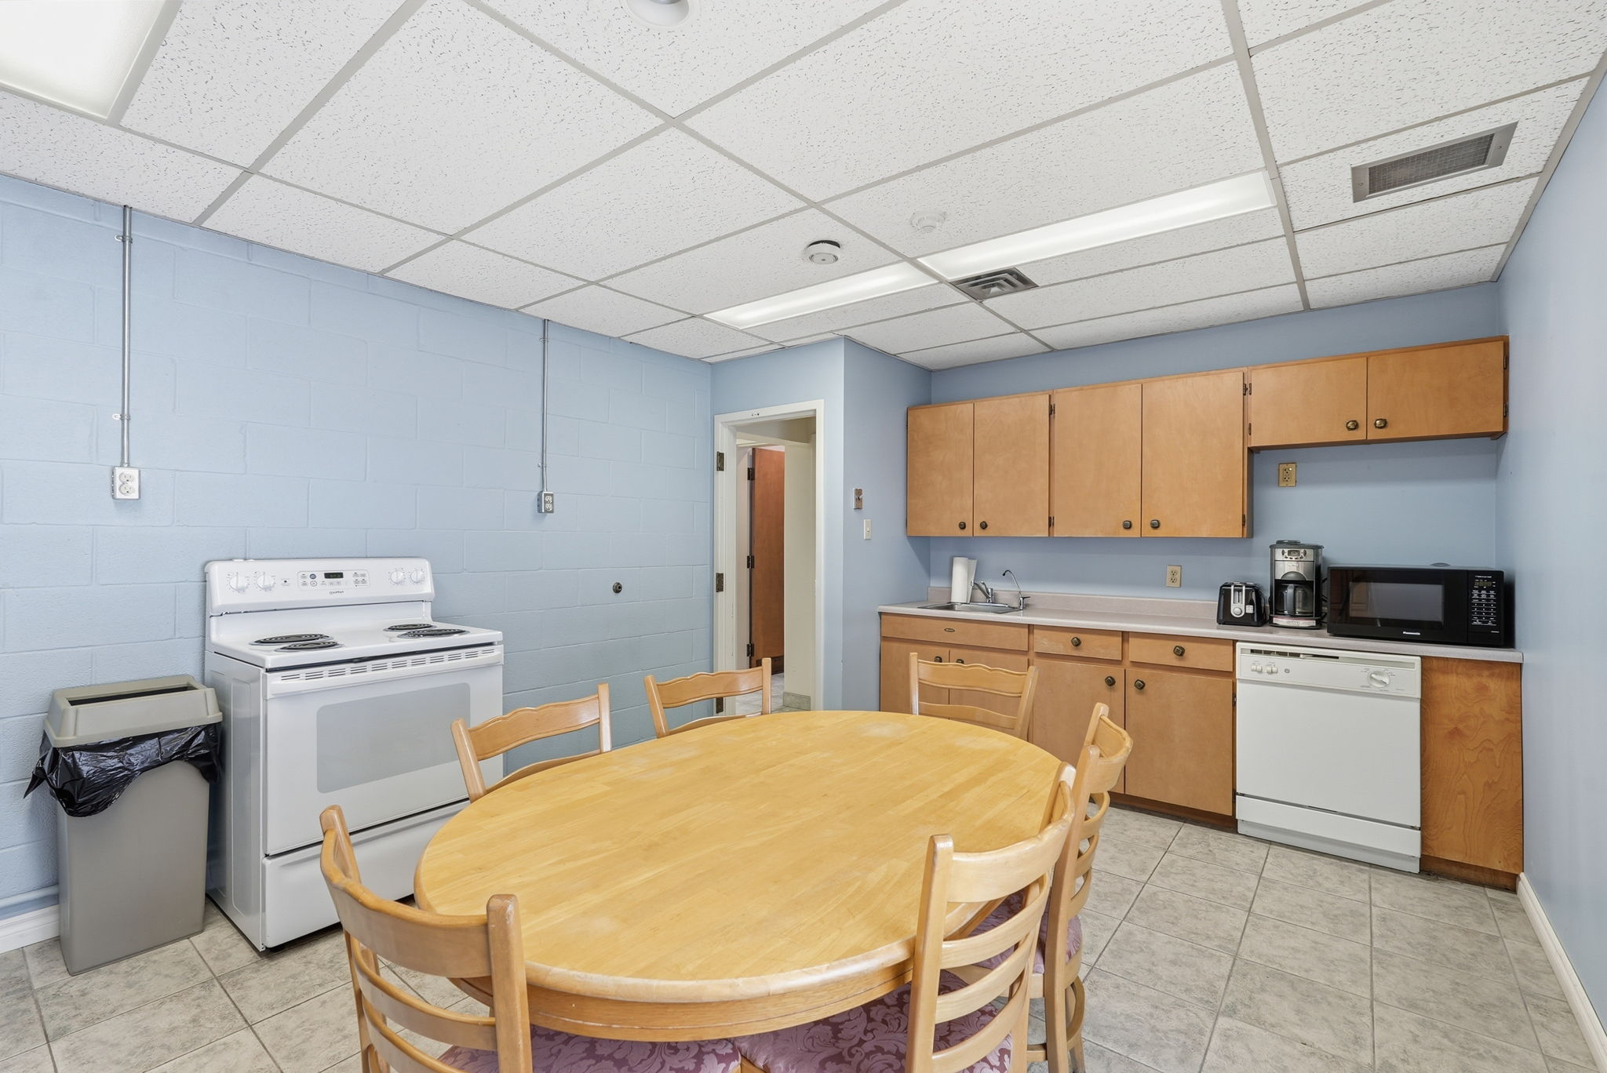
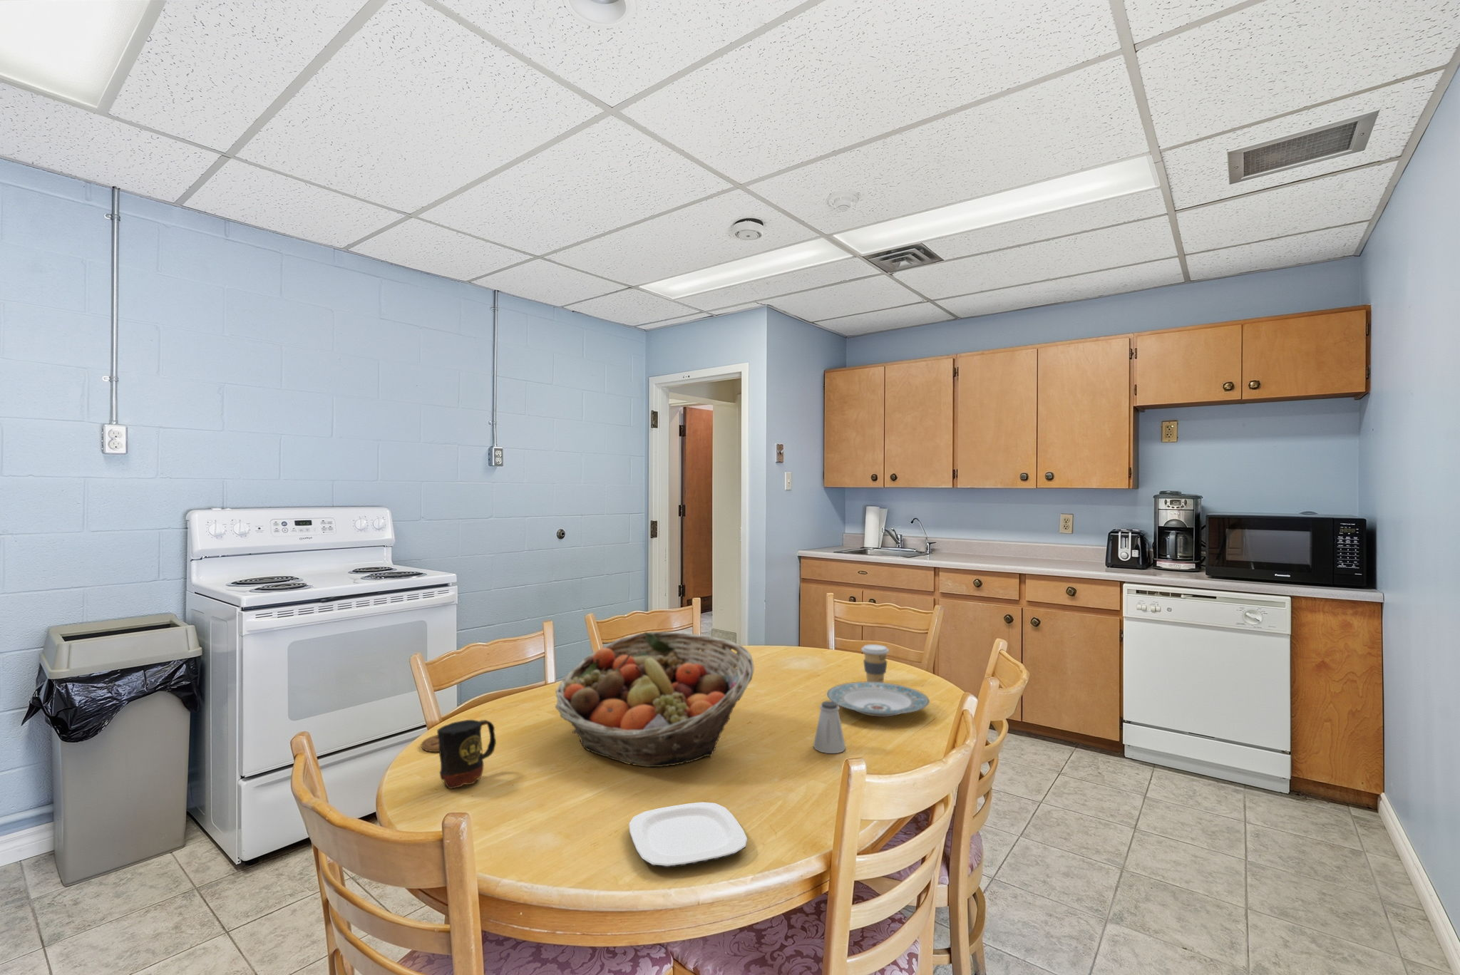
+ plate (877, 702)
+ mug (469, 749)
+ saltshaker (829, 725)
+ coffee cup (875, 665)
+ fruit basket (654, 693)
+ plate (686, 835)
+ coaster (438, 742)
